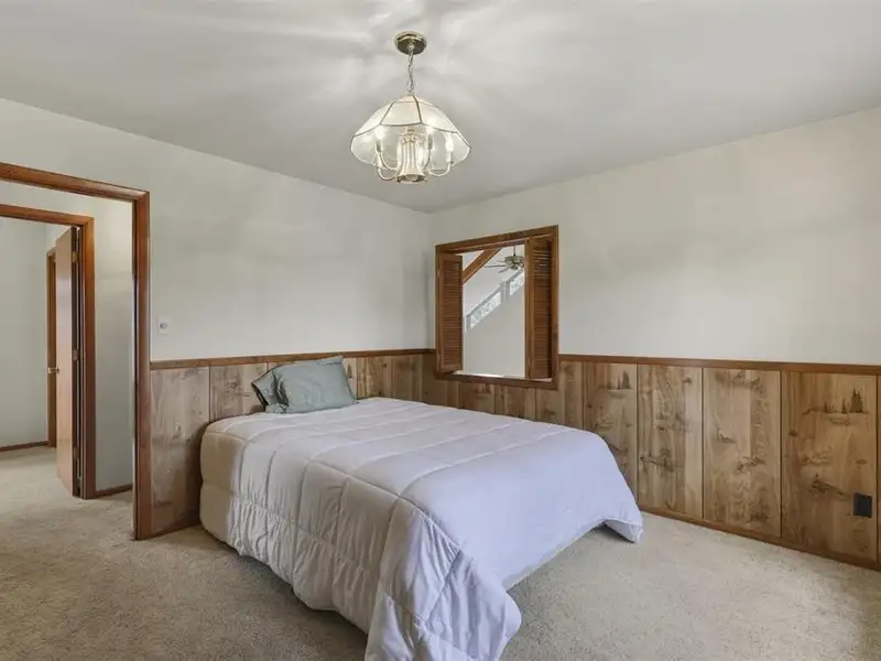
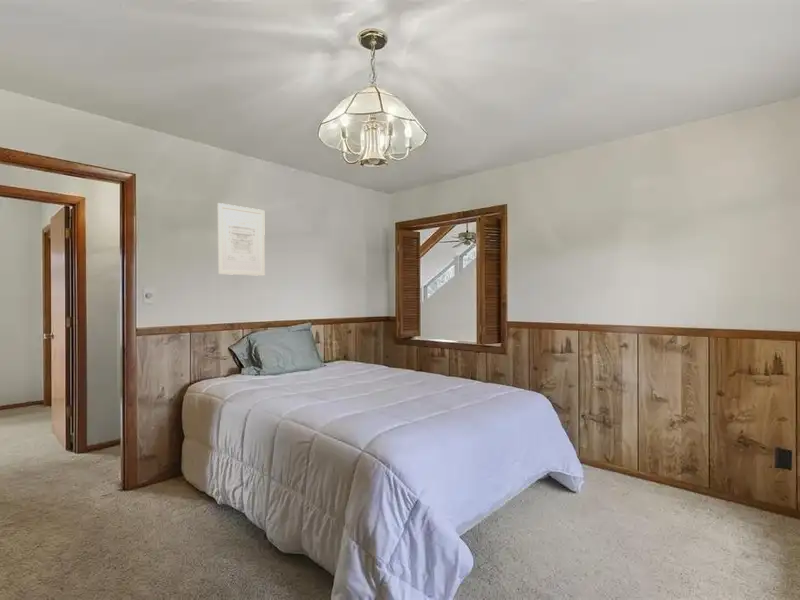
+ wall art (242, 240)
